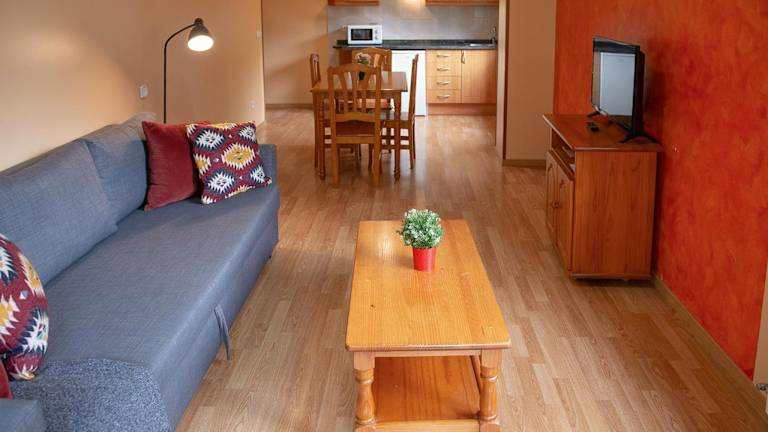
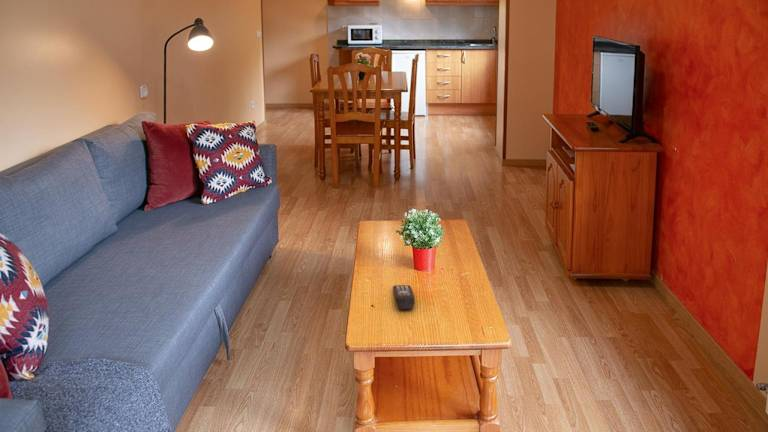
+ remote control (403, 294)
